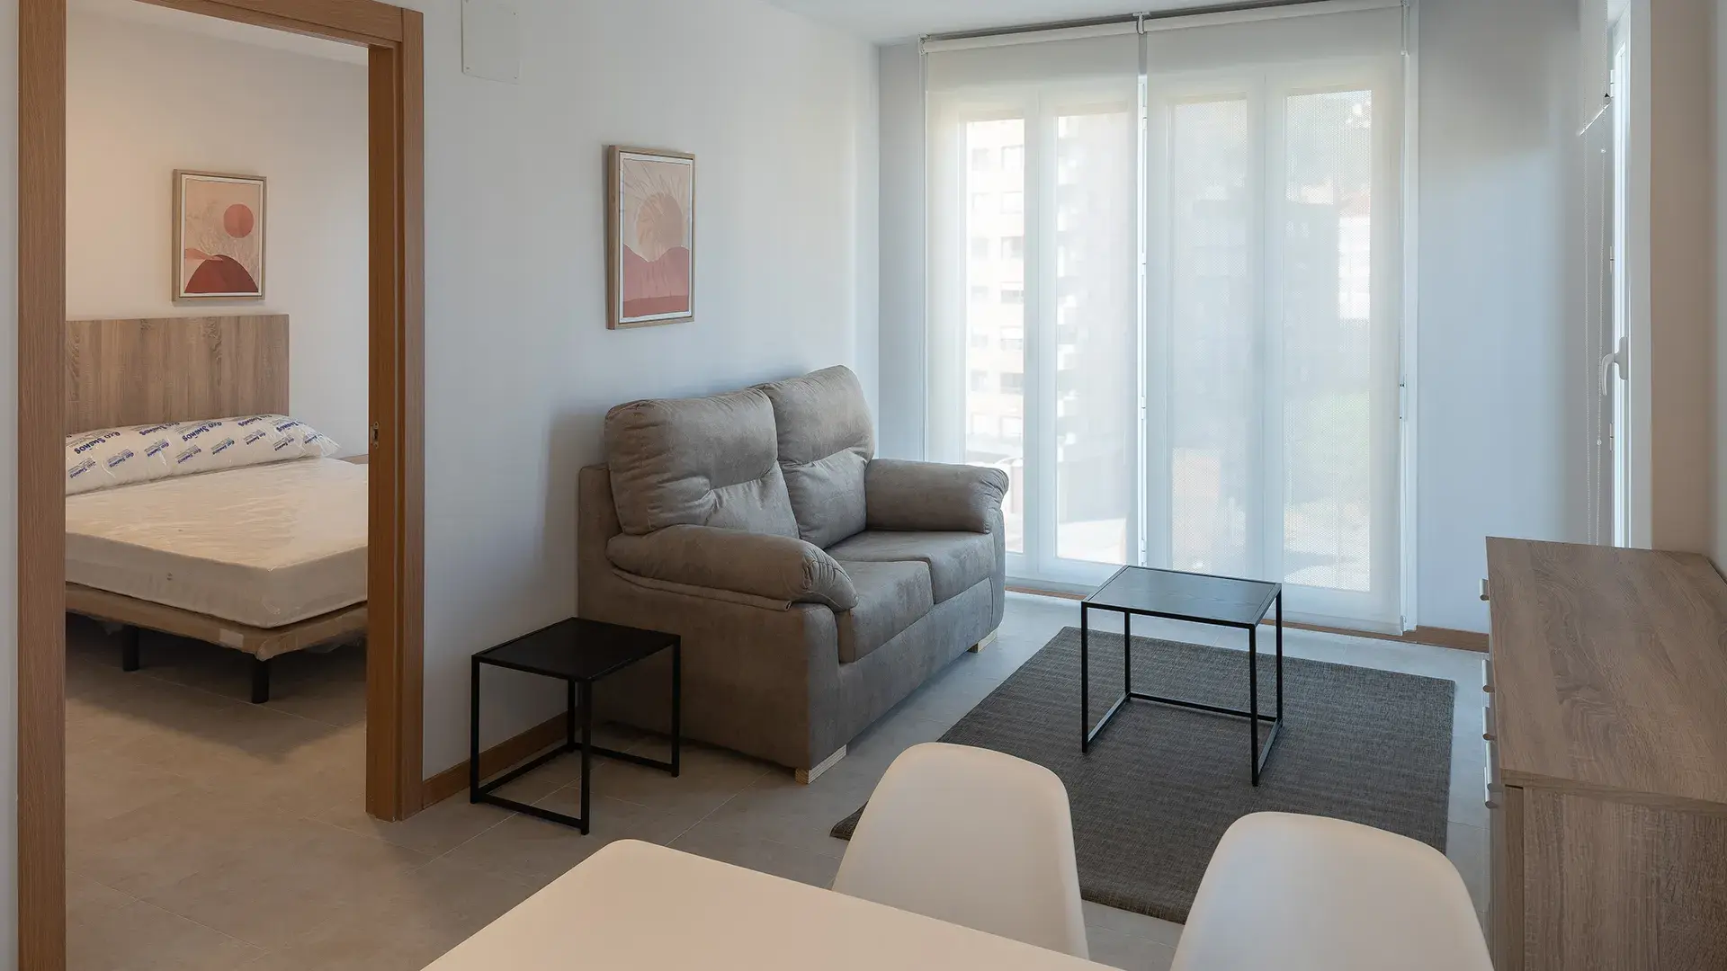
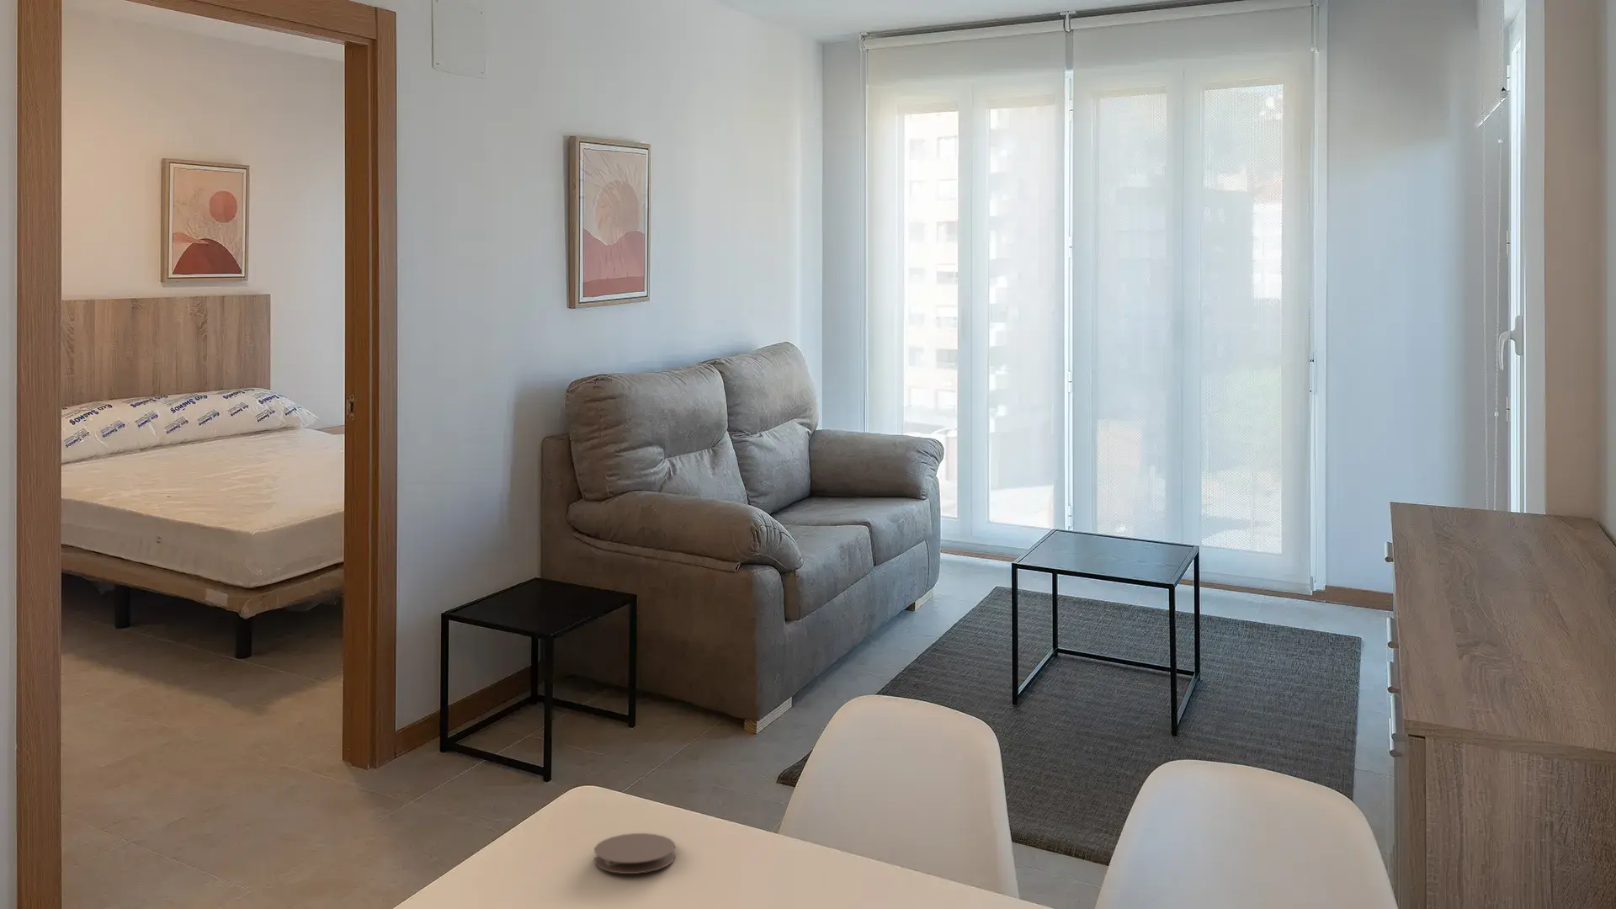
+ coaster (635, 852)
